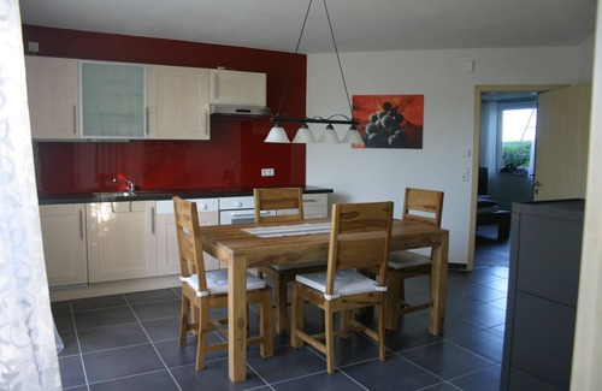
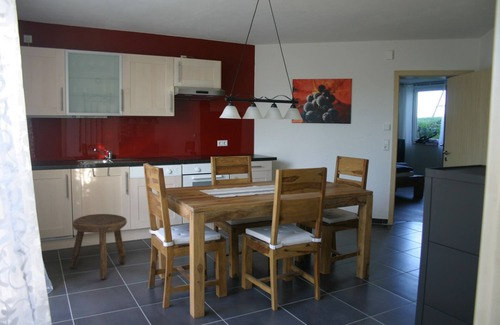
+ stool (99, 244)
